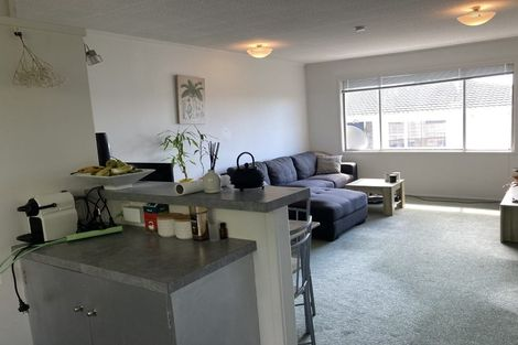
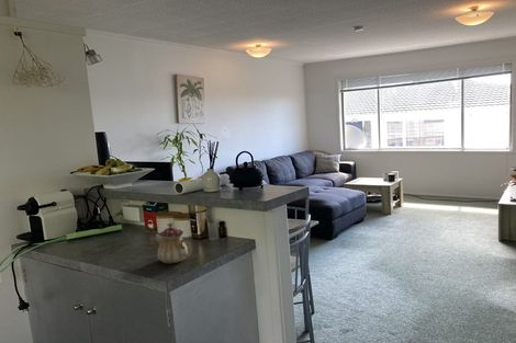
+ teapot (172, 241)
